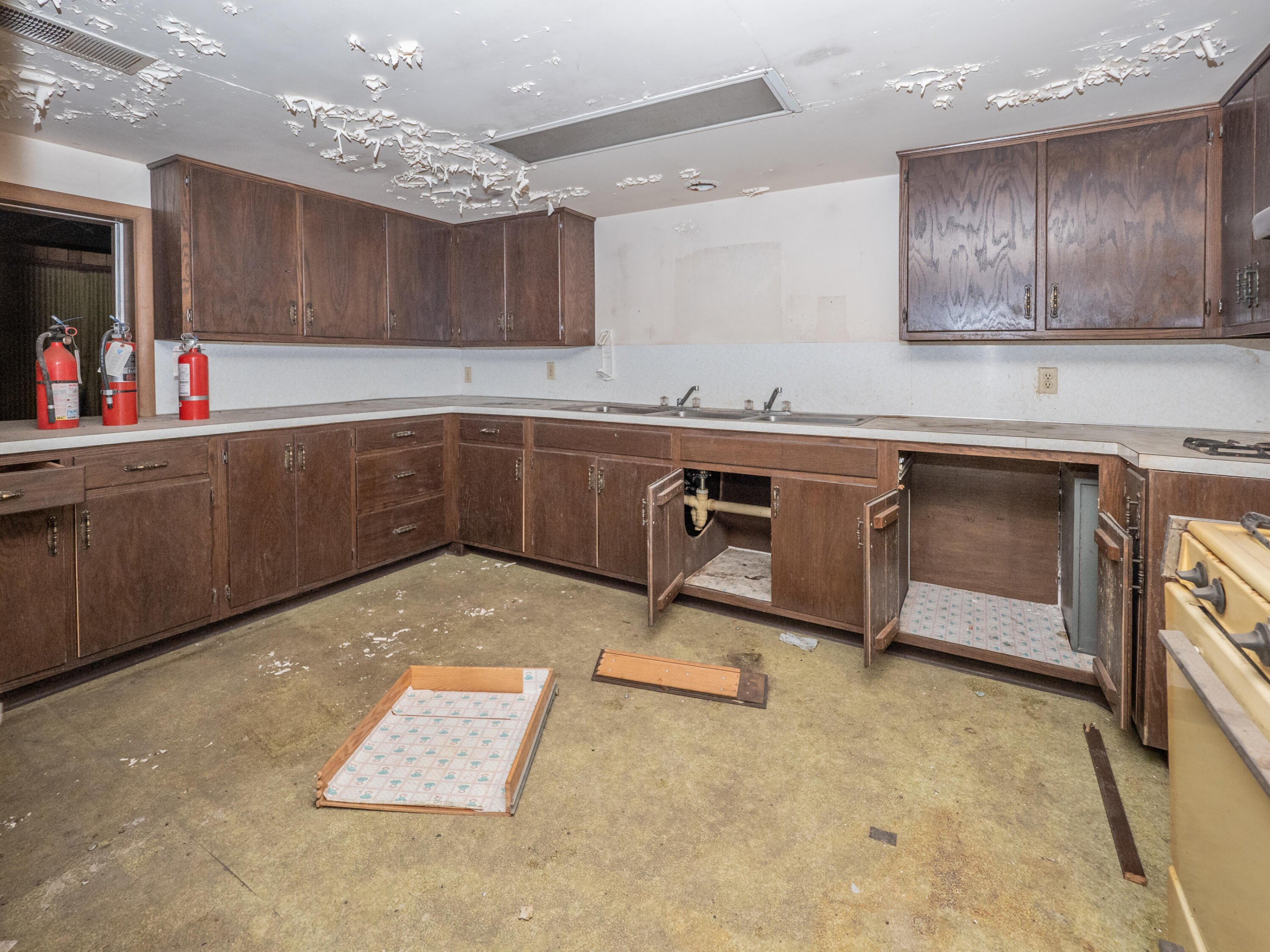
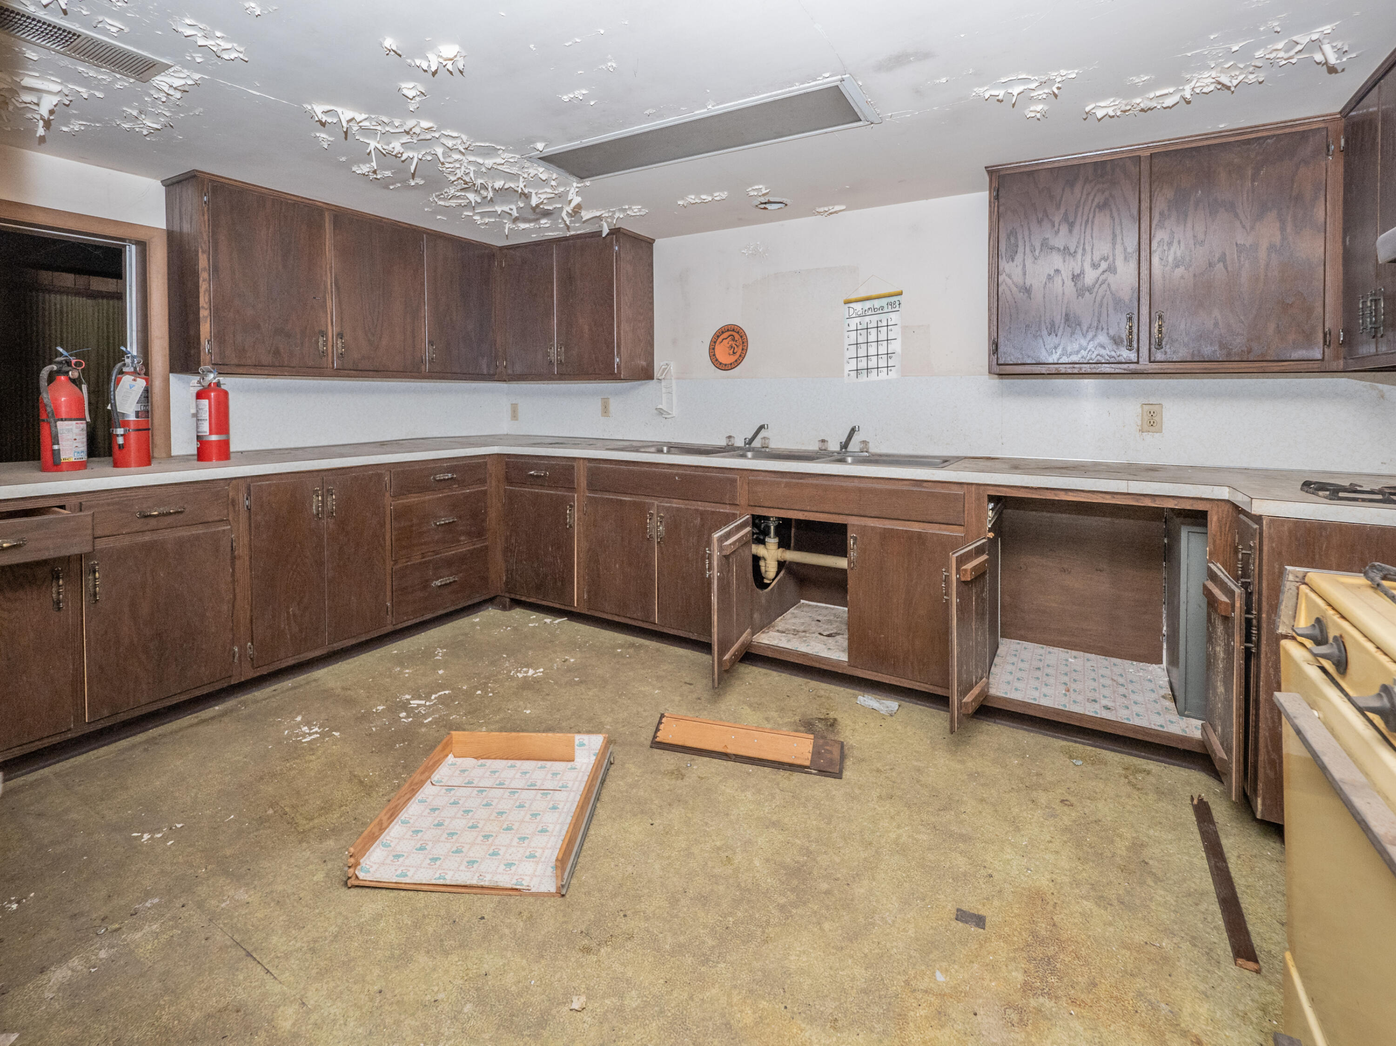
+ decorative plate (729, 347)
+ calendar (873, 327)
